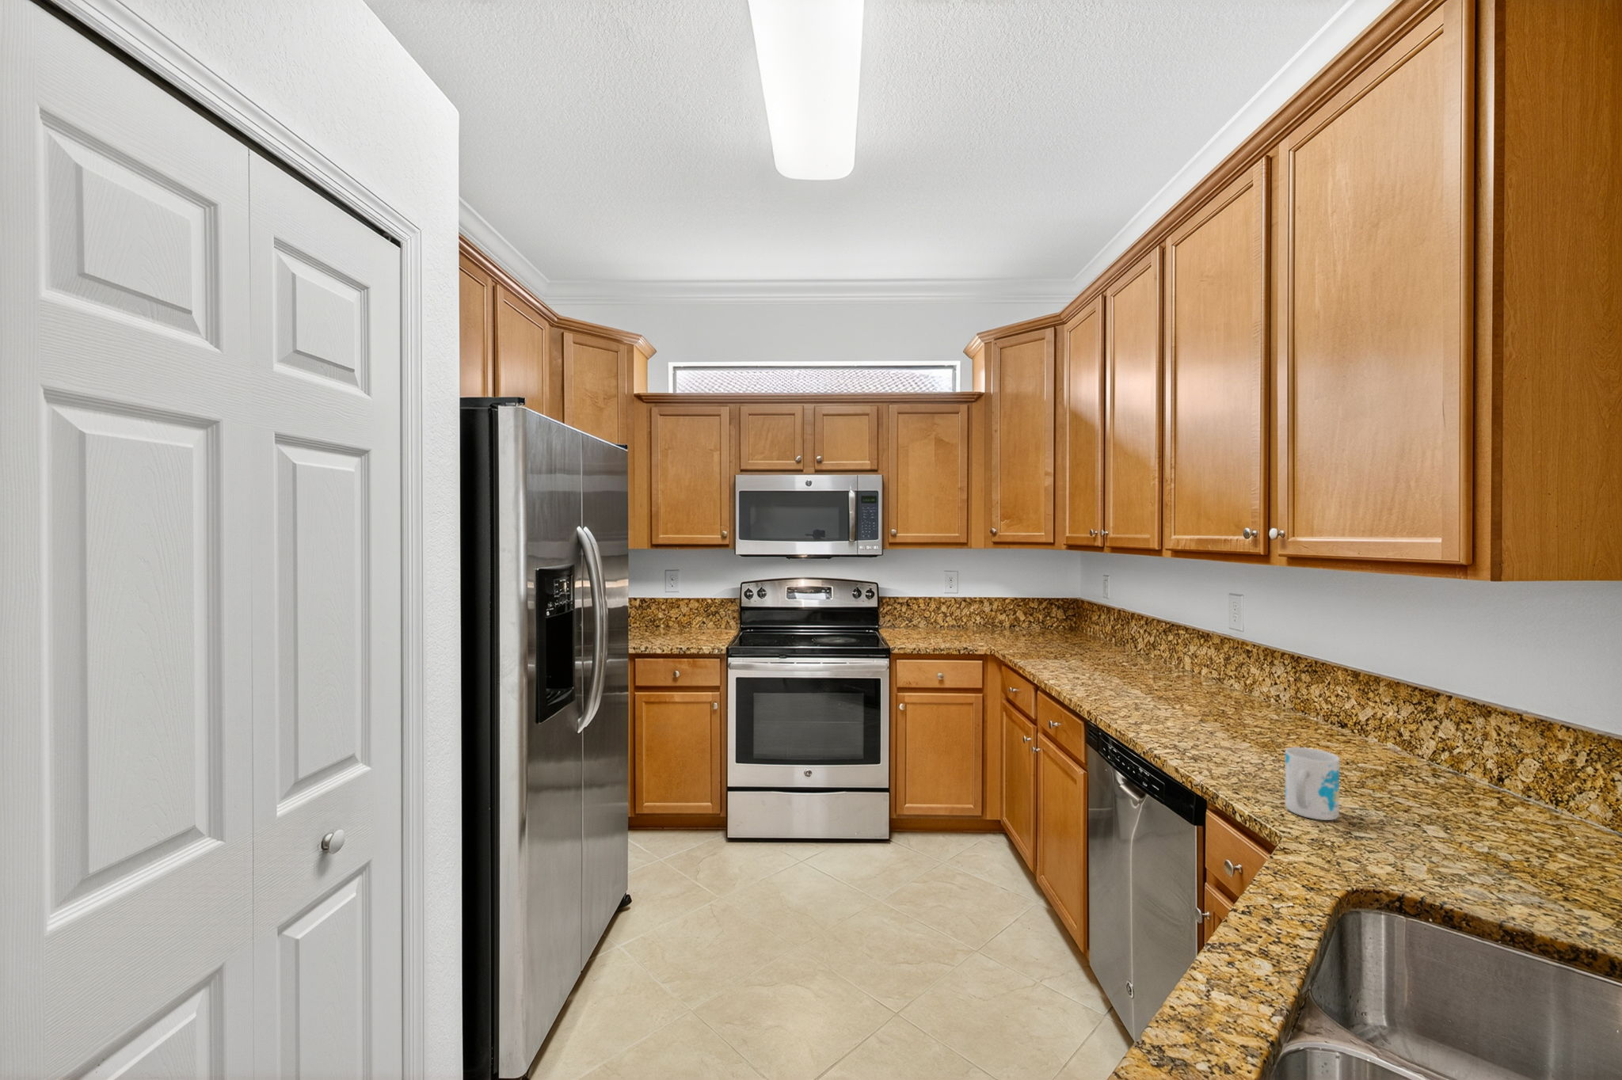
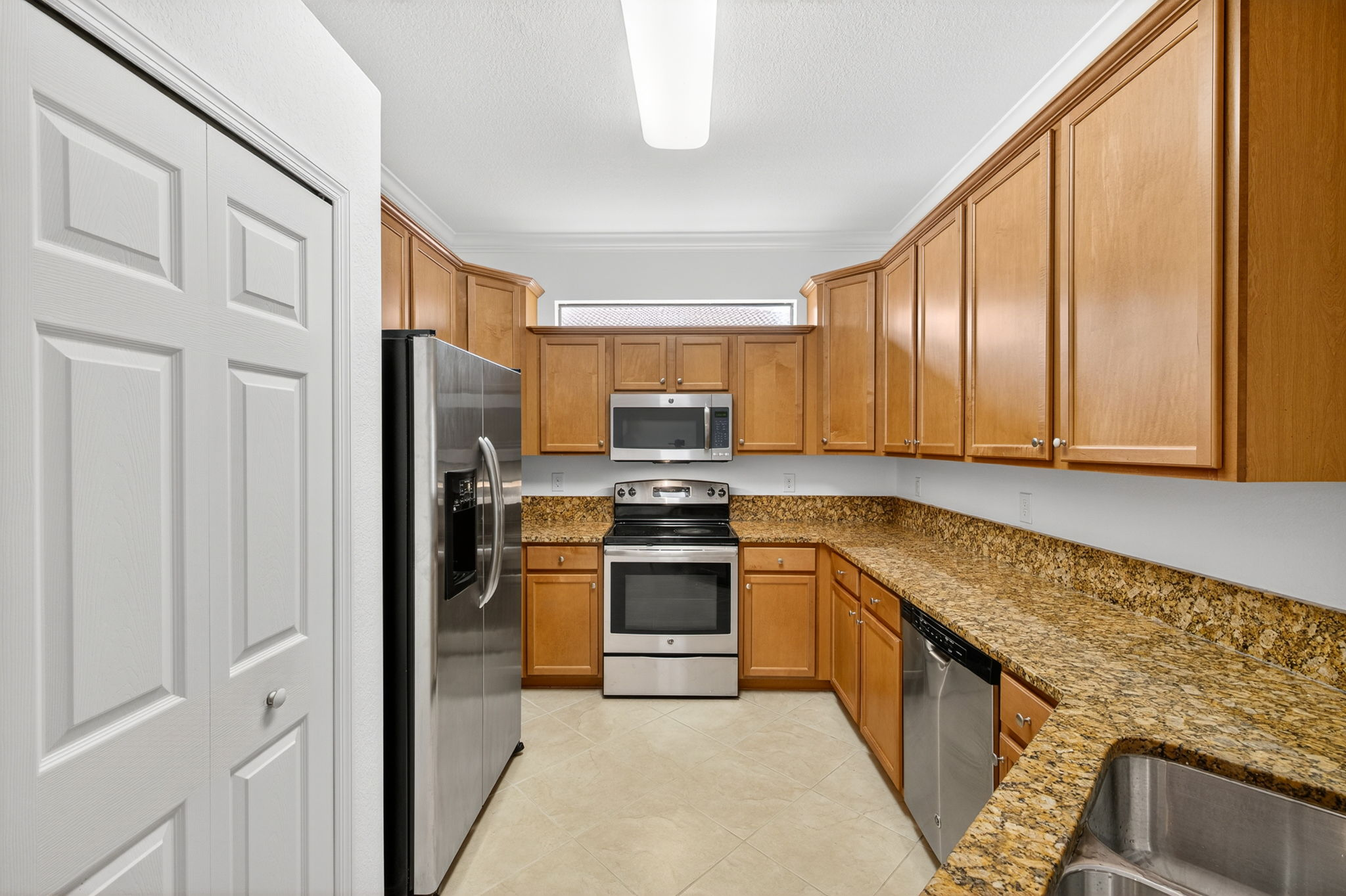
- mug (1309, 785)
